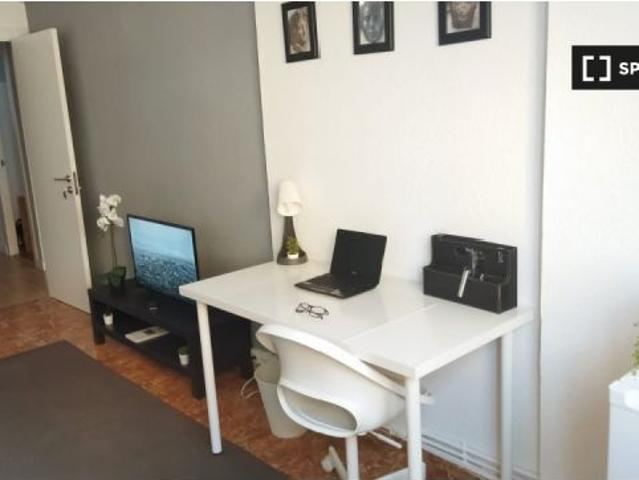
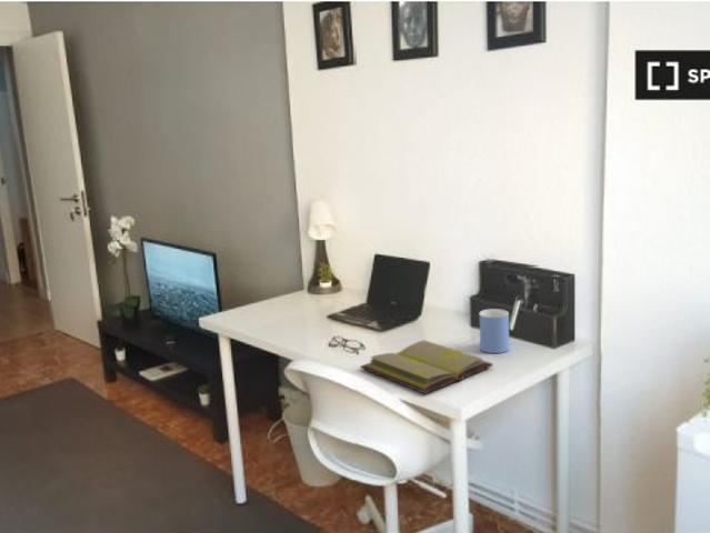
+ mug (498, 329)
+ diary (426, 362)
